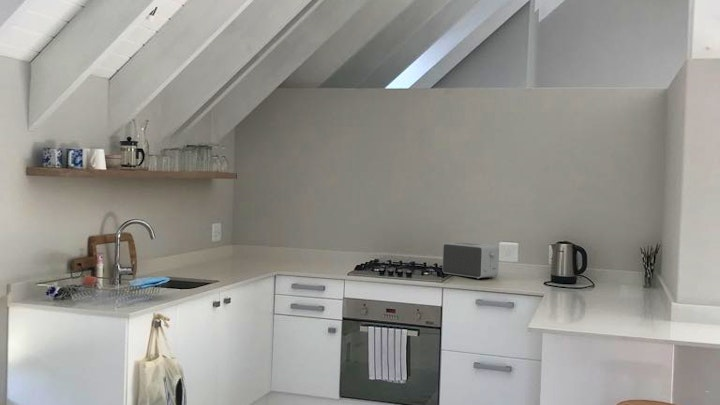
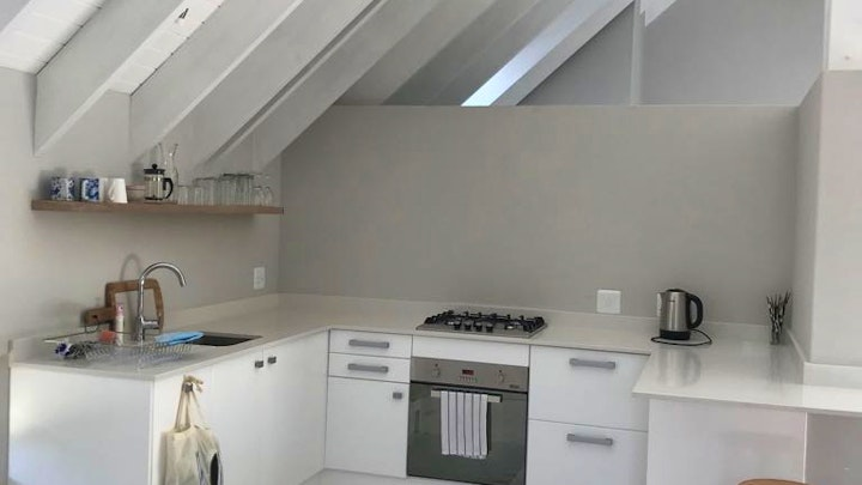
- toaster (472, 260)
